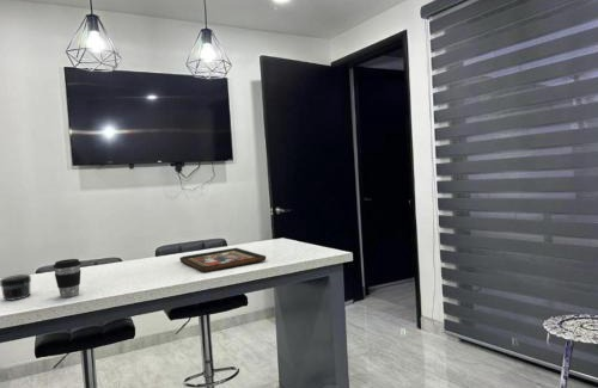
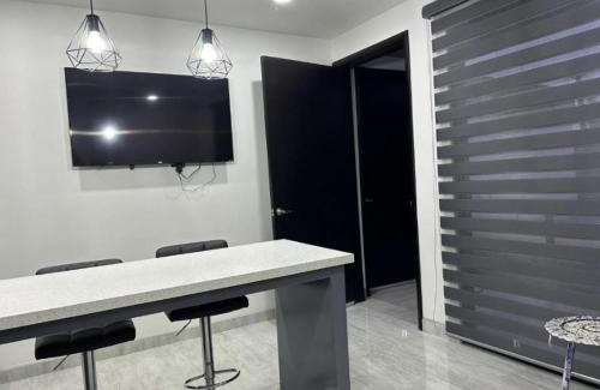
- jar (16, 287)
- decorative tray (221, 258)
- coffee cup (68, 277)
